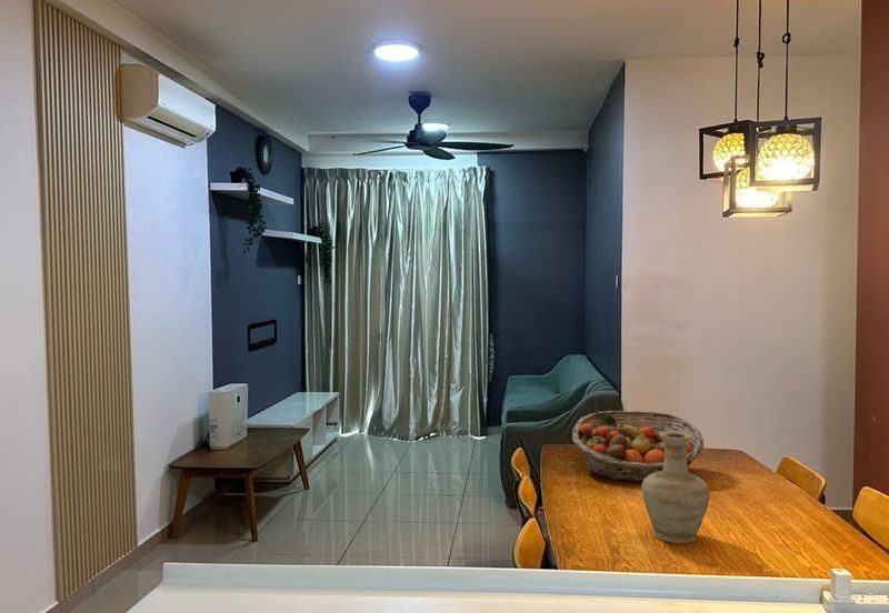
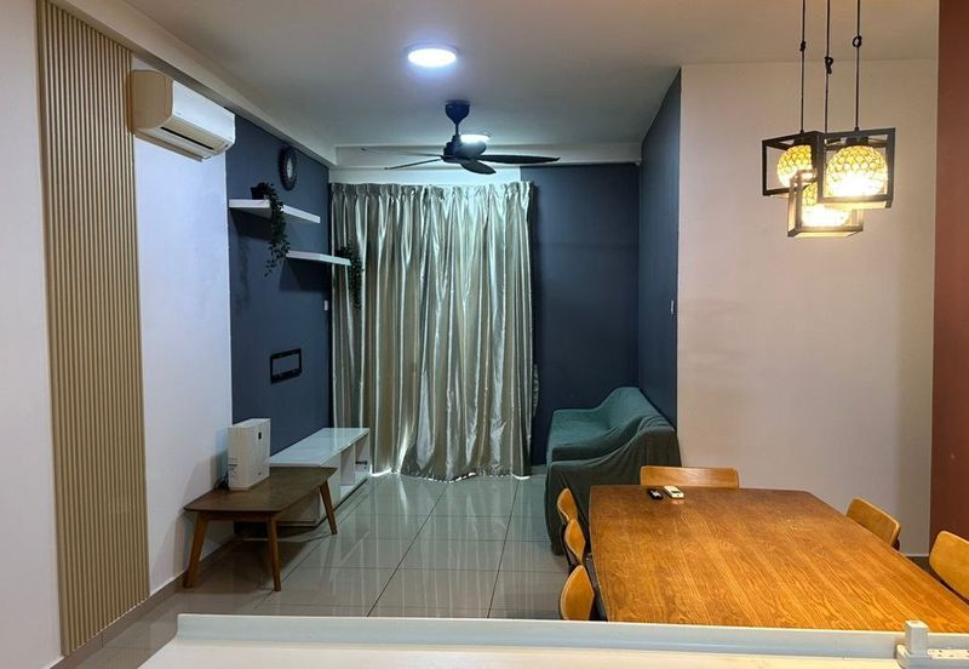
- fruit basket (636, 444)
- vase (675, 484)
